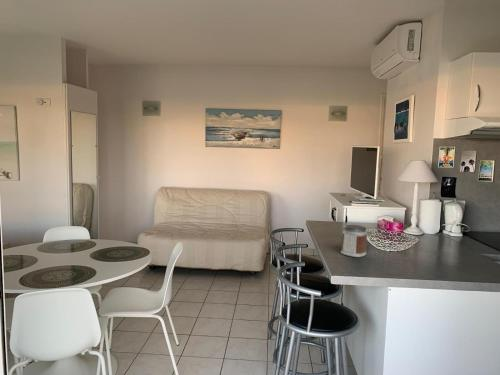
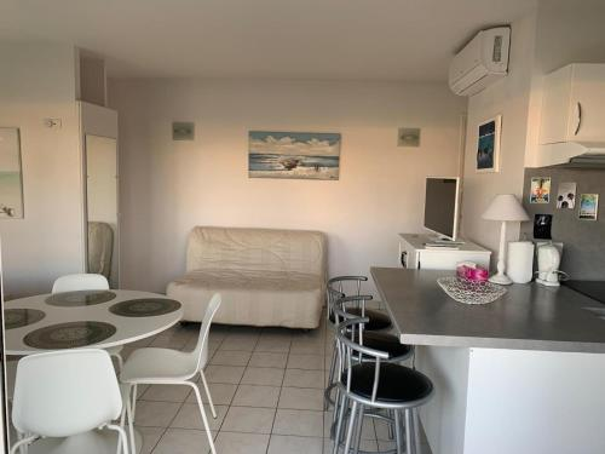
- jar (354, 240)
